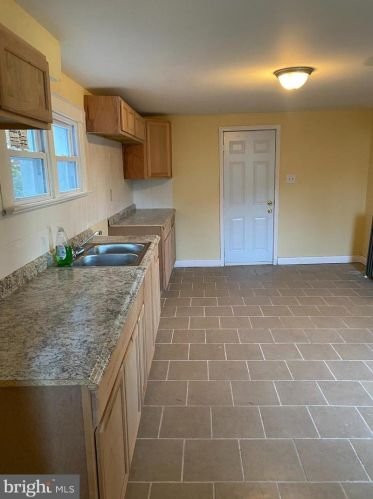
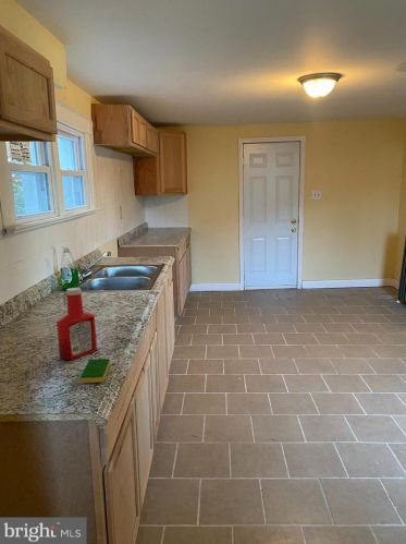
+ soap bottle (76, 322)
+ dish sponge (96, 370)
